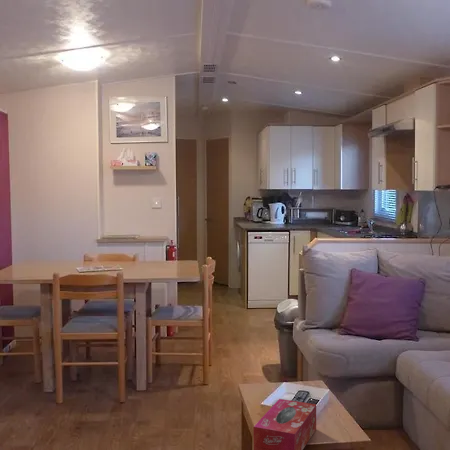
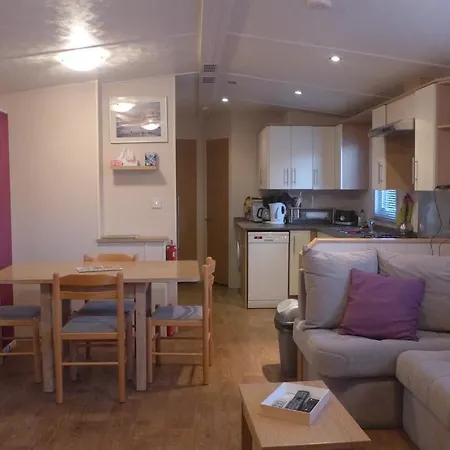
- tissue box (286, 428)
